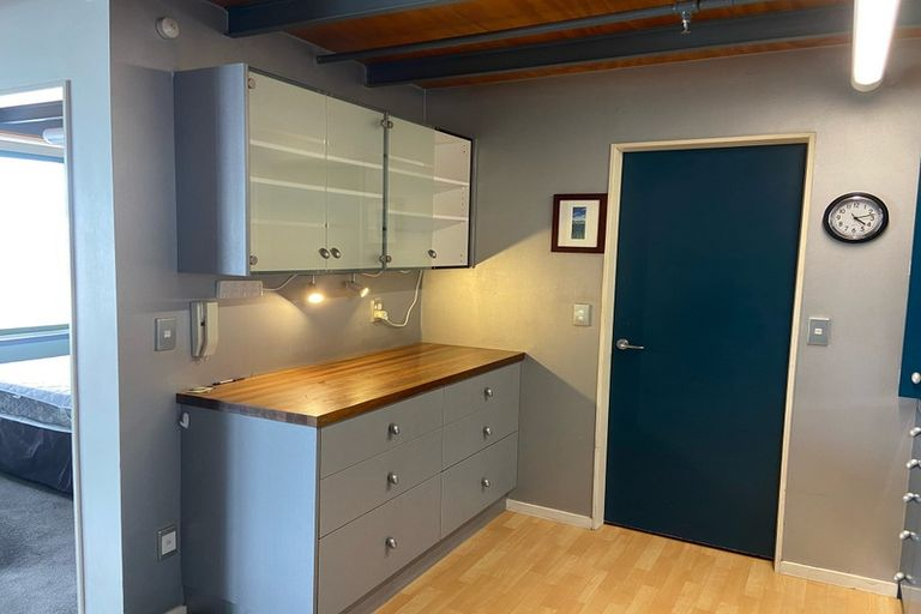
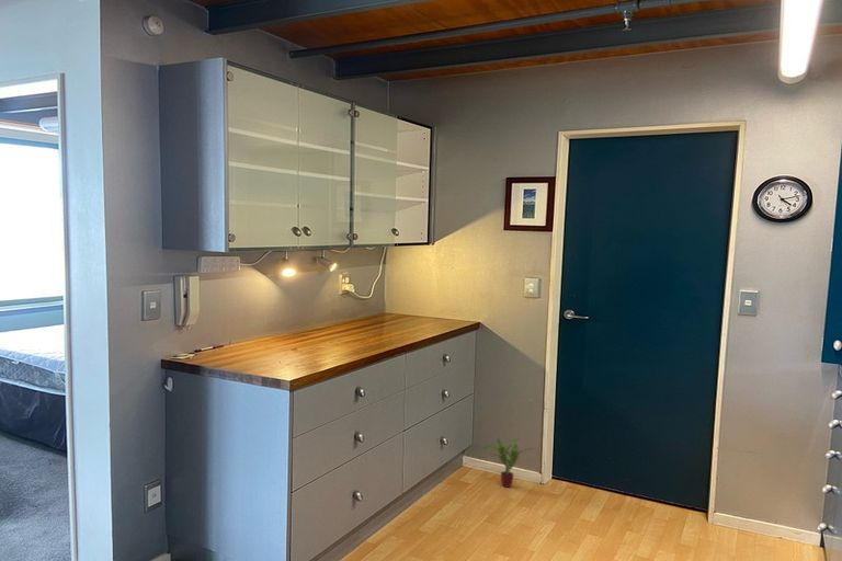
+ potted plant (507, 465)
